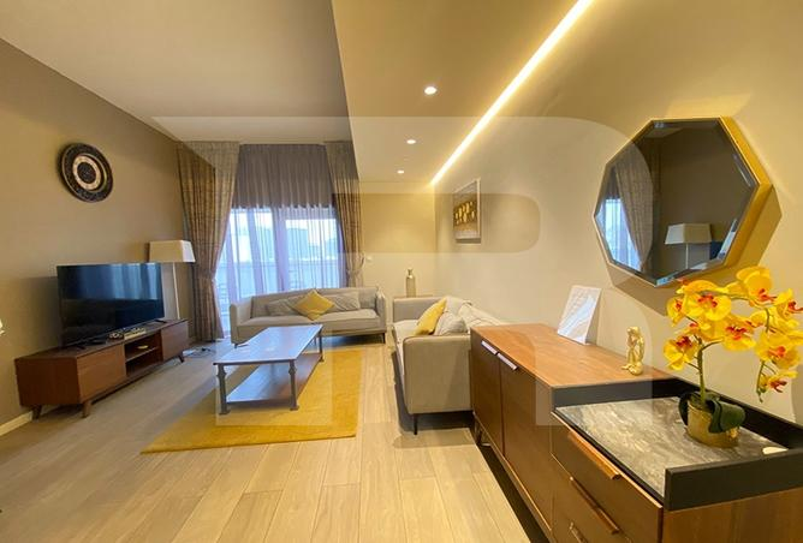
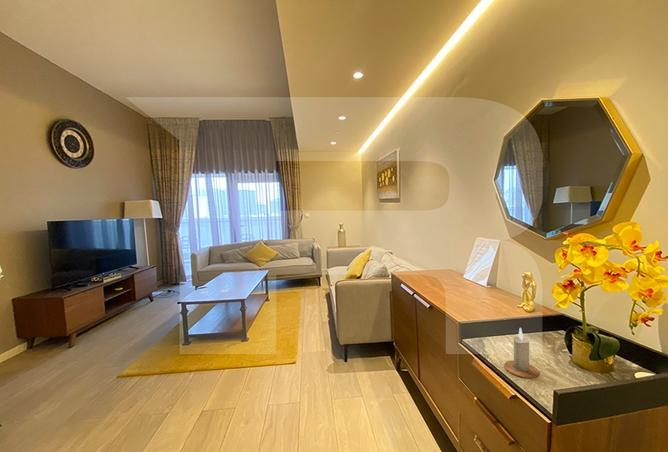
+ candle (521, 348)
